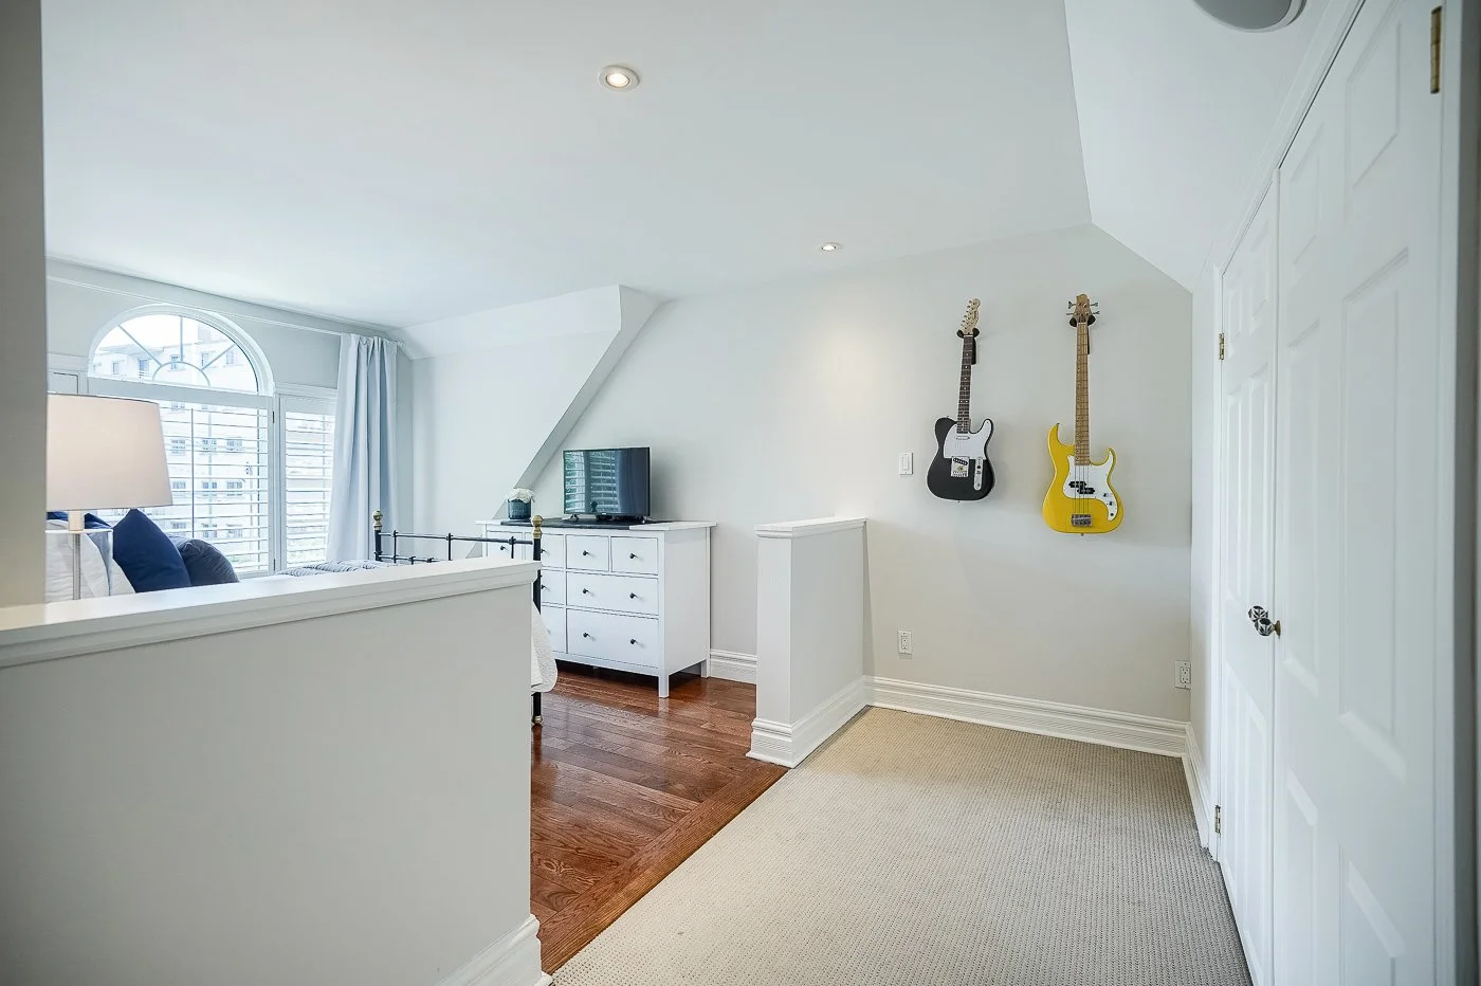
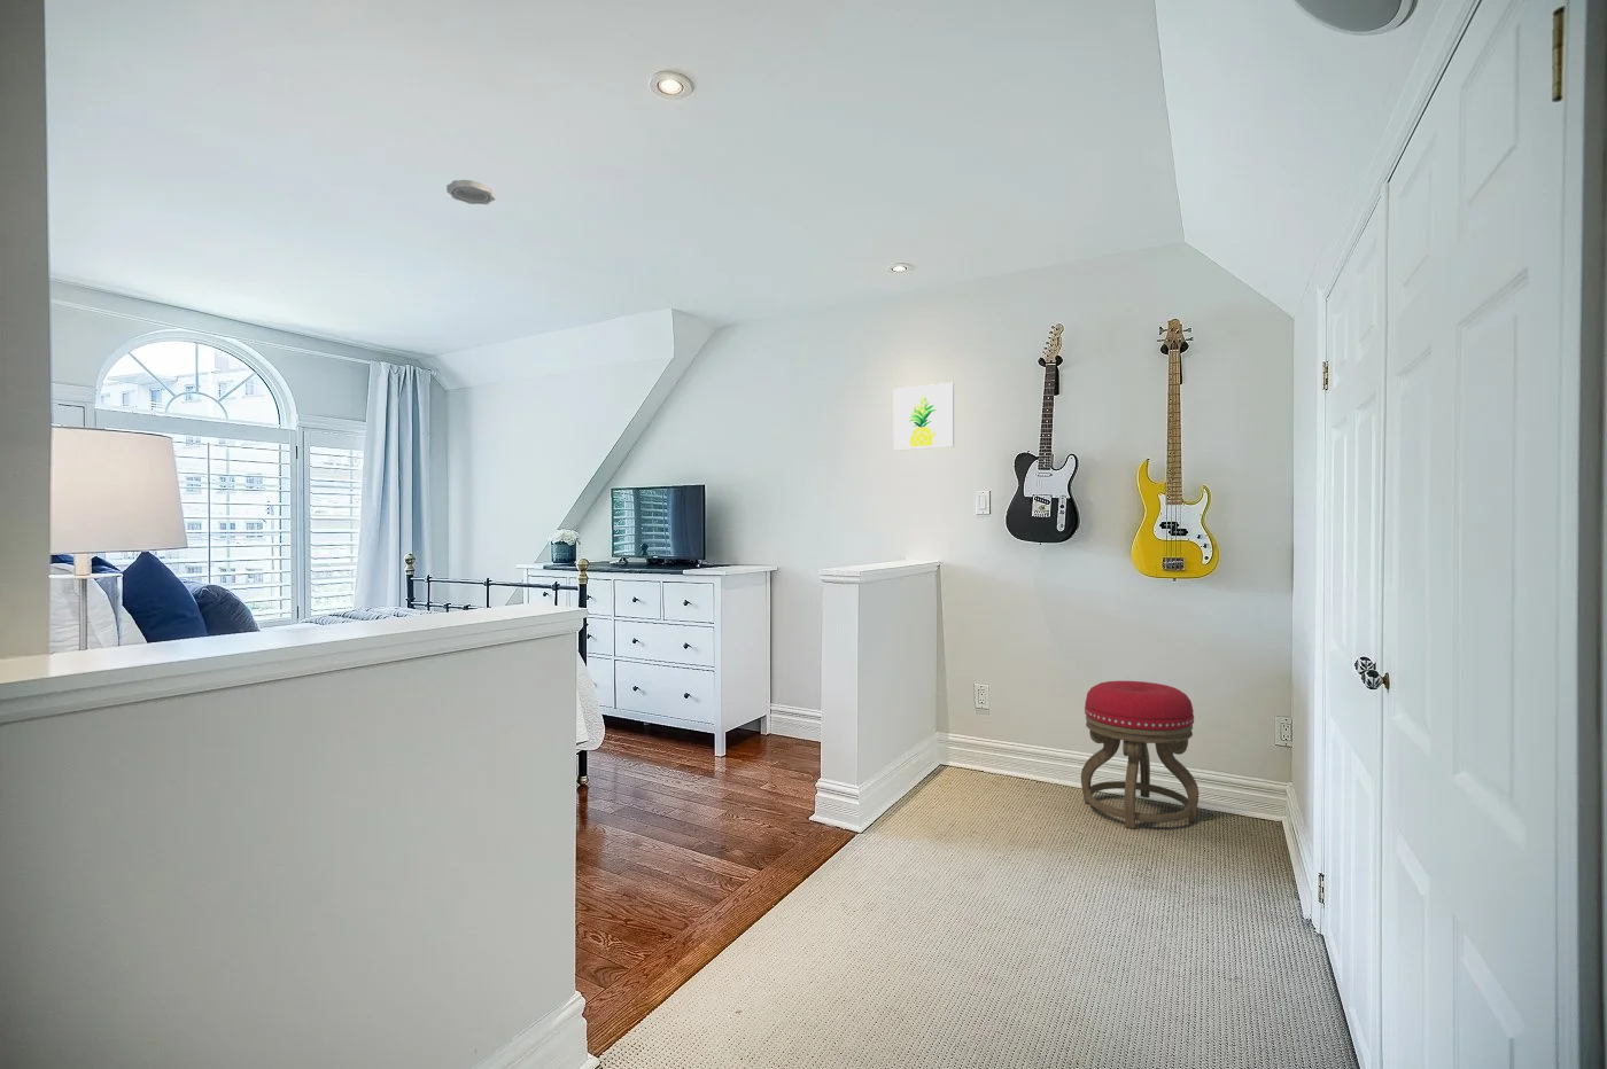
+ smoke detector (470, 189)
+ wall art (923, 416)
+ stool (1138, 749)
